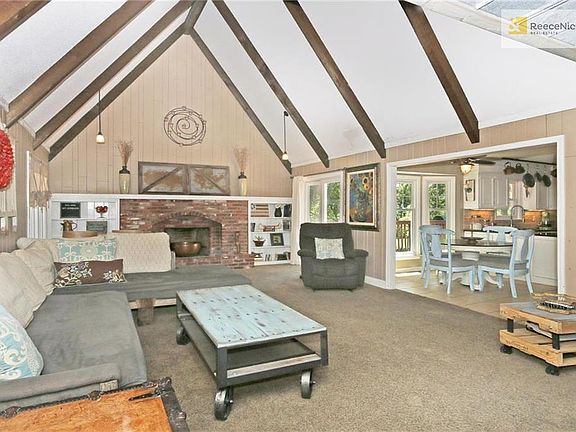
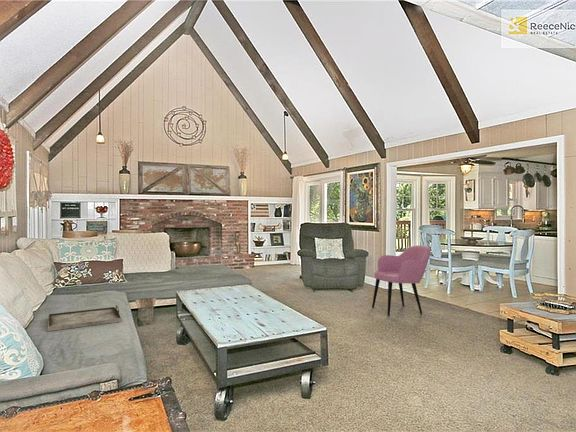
+ armchair (400, 278)
+ serving tray (84, 314)
